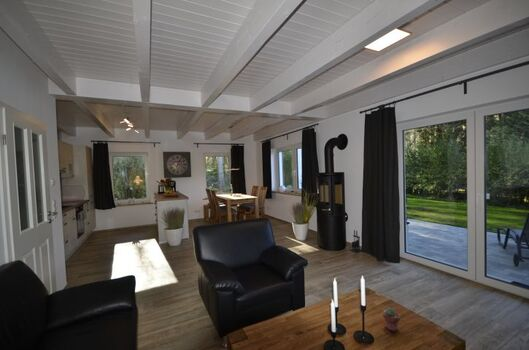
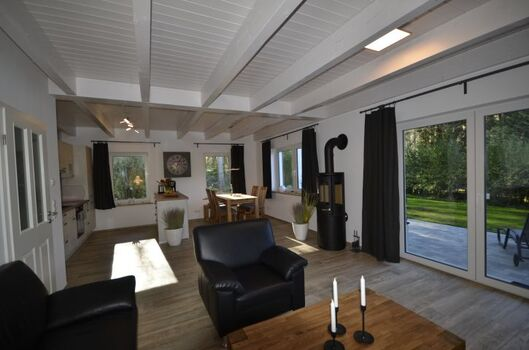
- potted succulent (391, 318)
